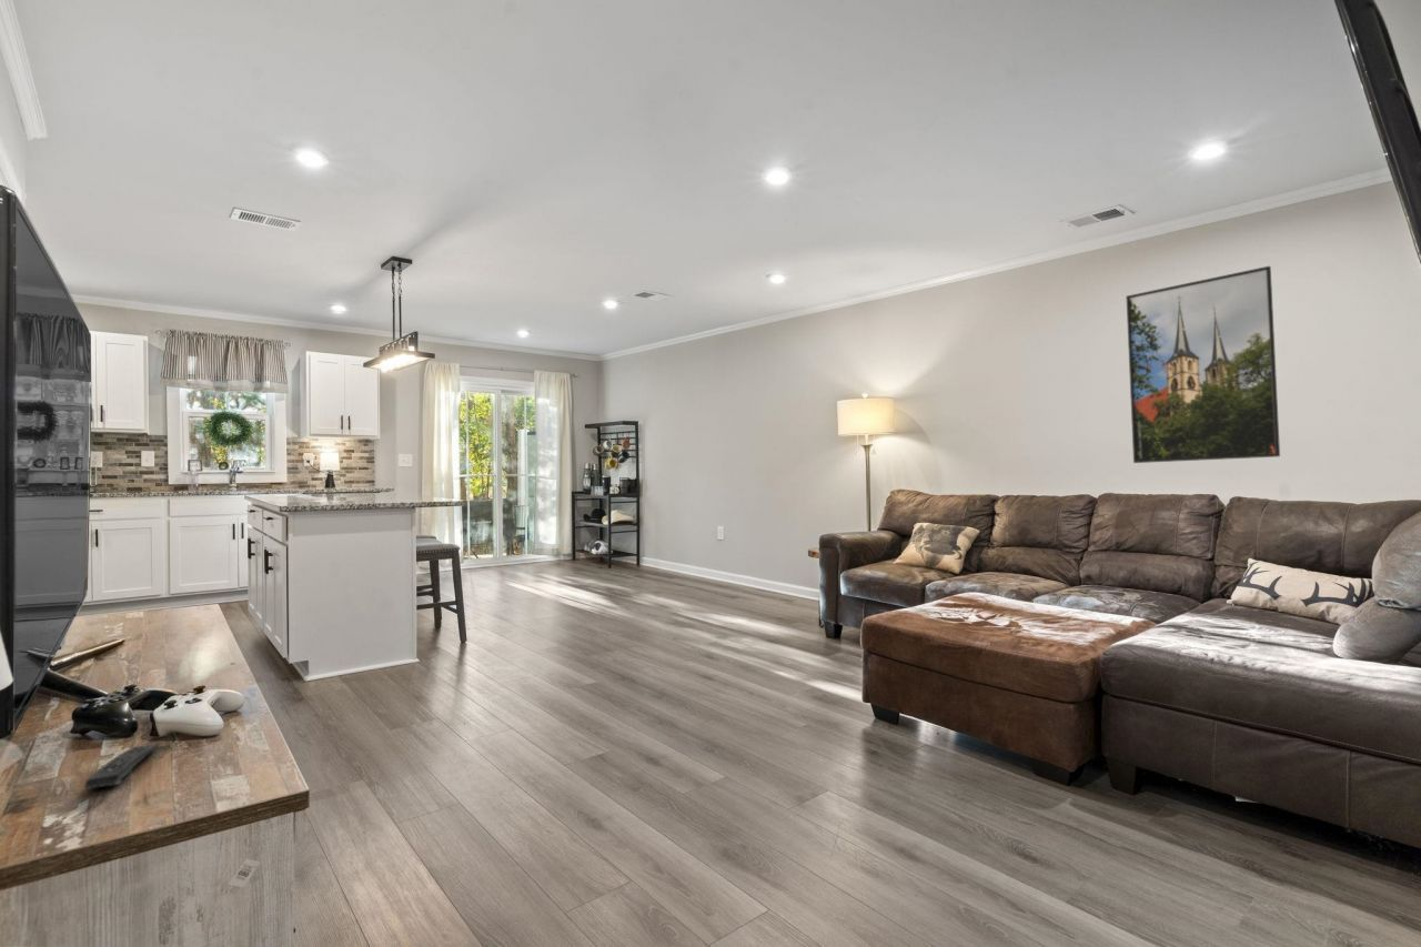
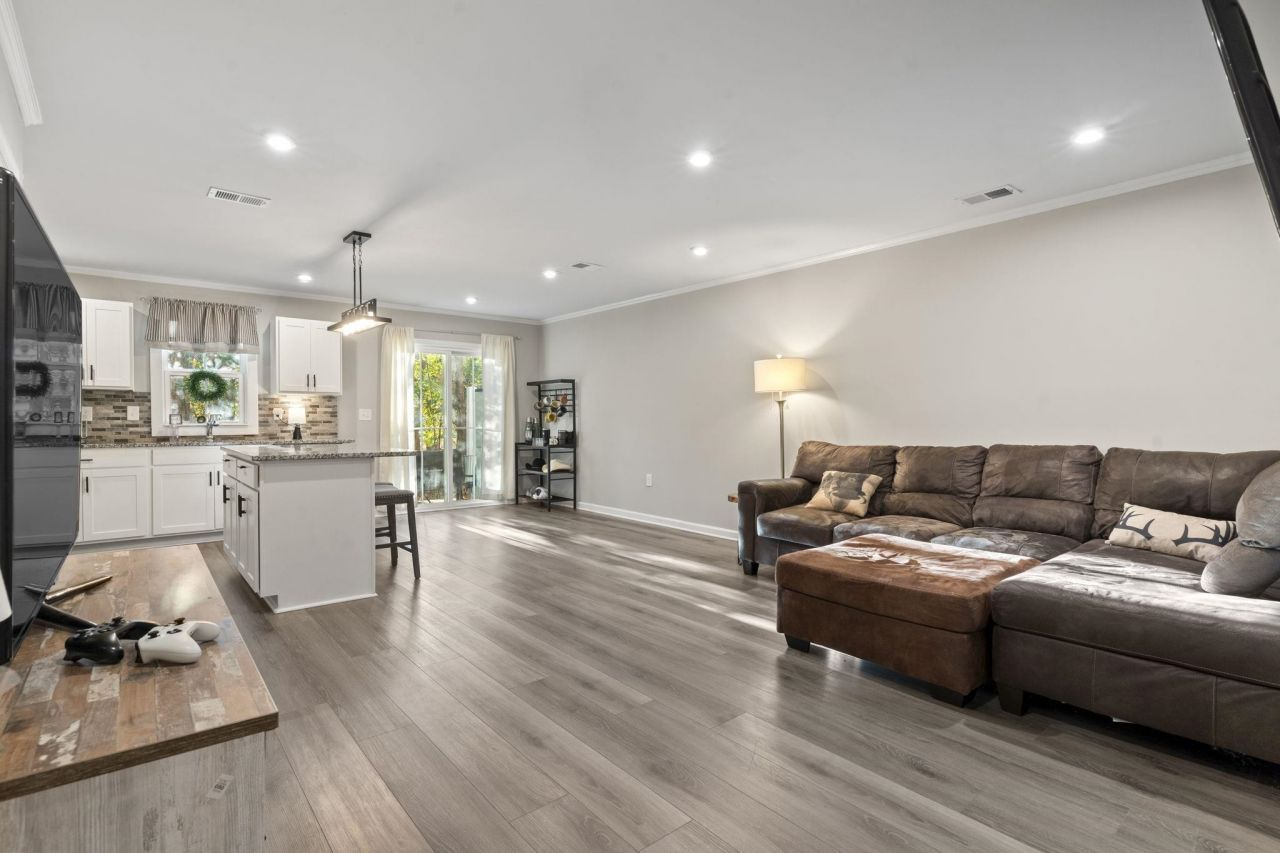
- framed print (1197, 371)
- remote control (127, 760)
